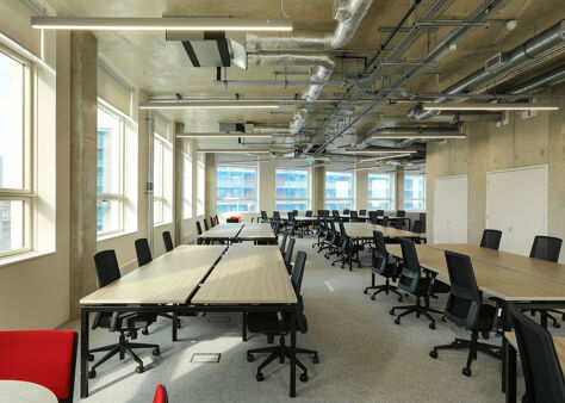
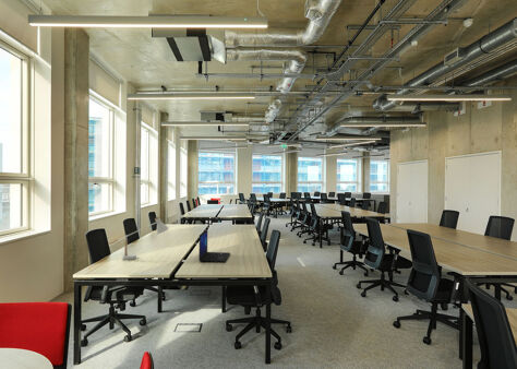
+ laptop (215, 252)
+ desk lamp (135, 231)
